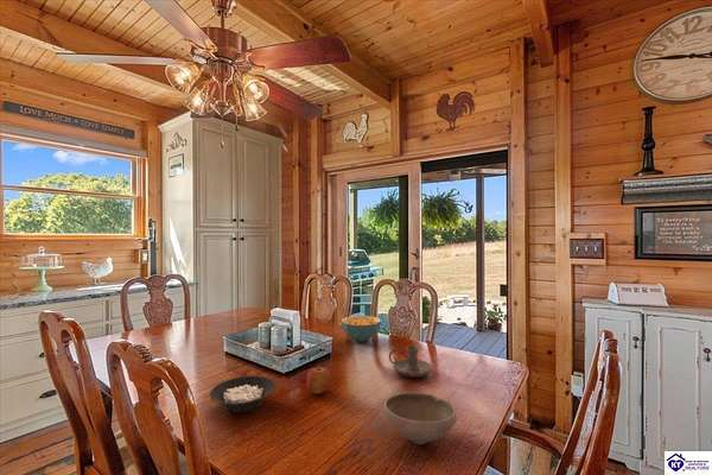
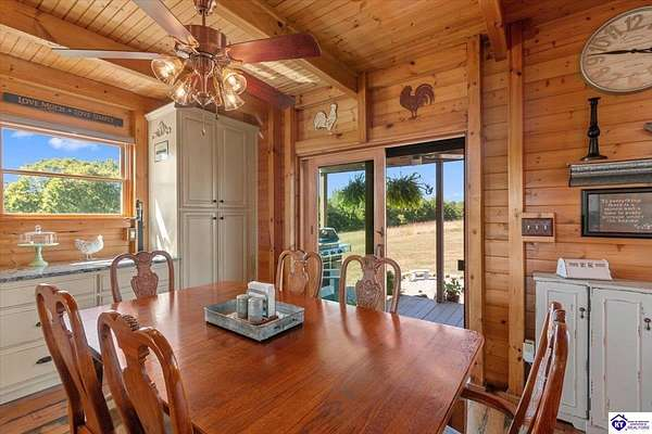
- cereal bowl (243, 395)
- candle holder (408, 359)
- bowl (419, 420)
- cereal bowl (361, 329)
- apple (318, 380)
